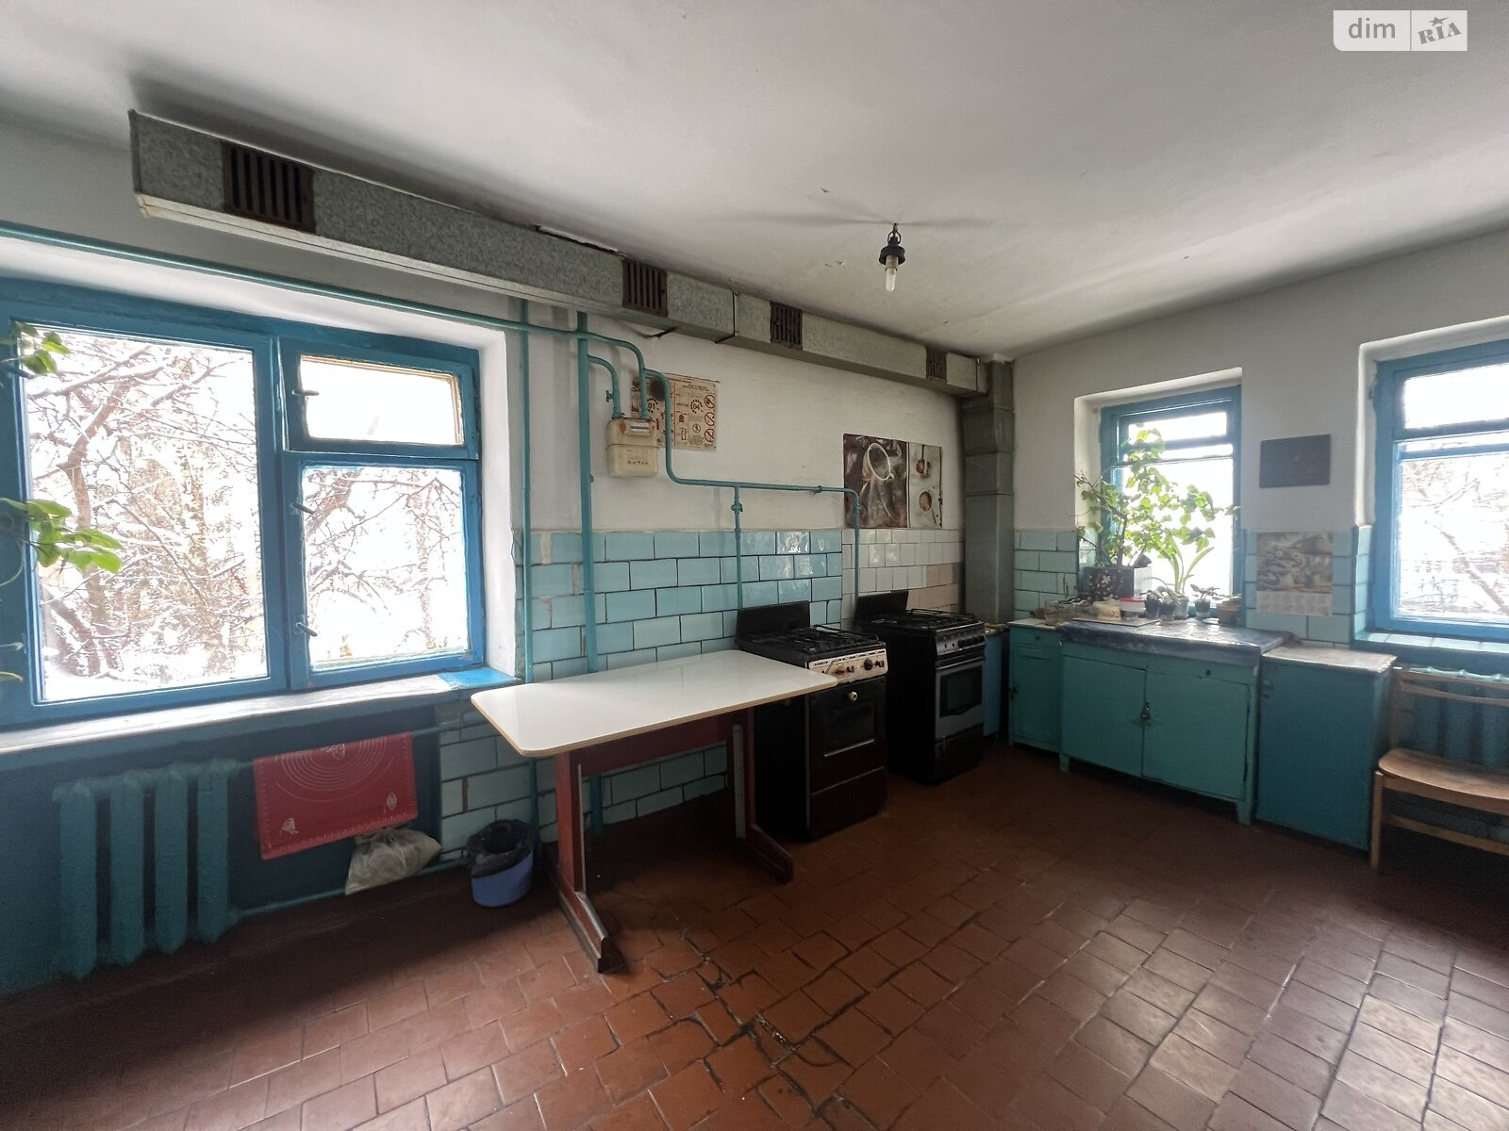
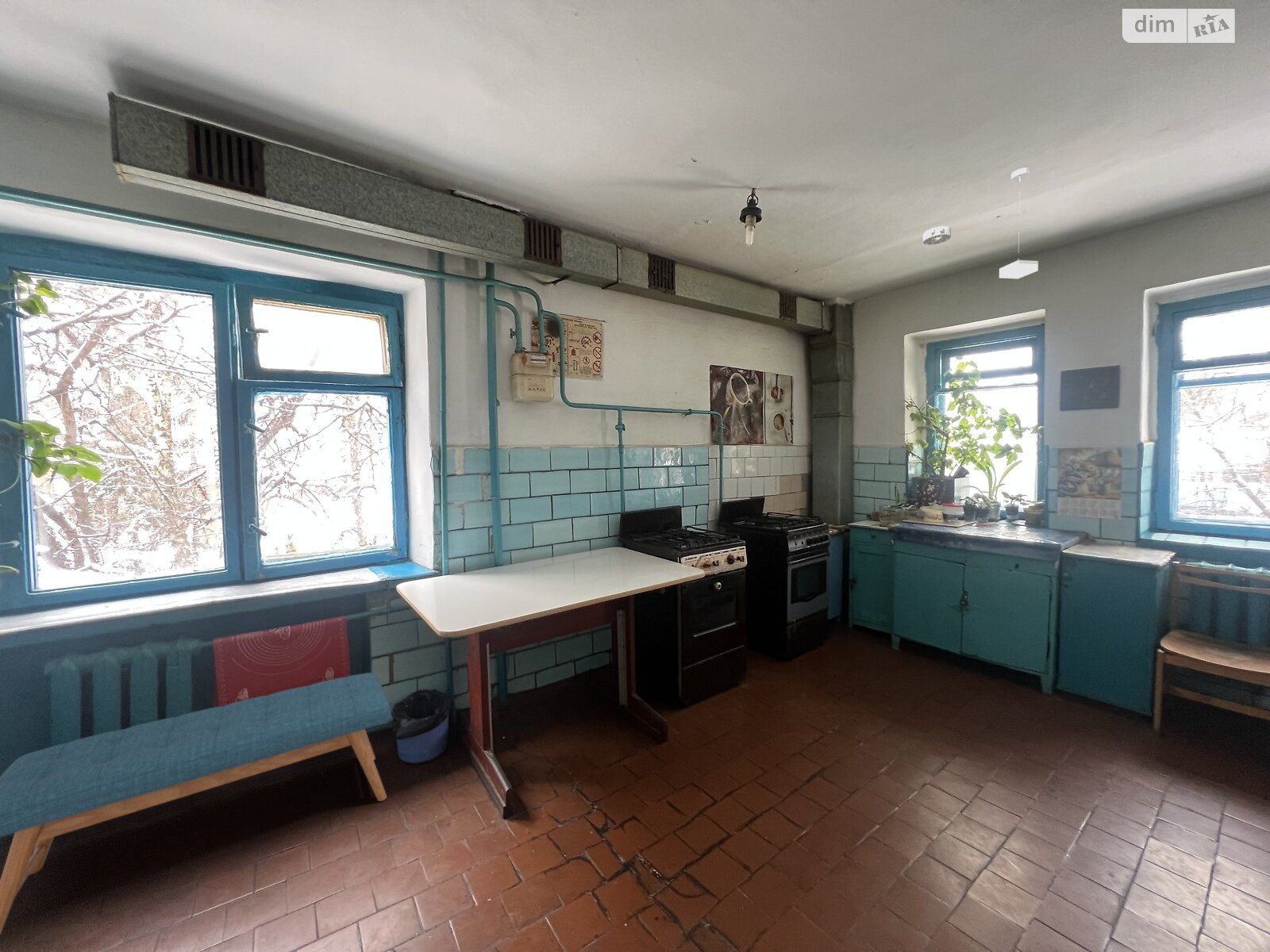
+ smoke detector (937, 235)
+ pendant lamp (1018, 234)
+ bench (221, 776)
